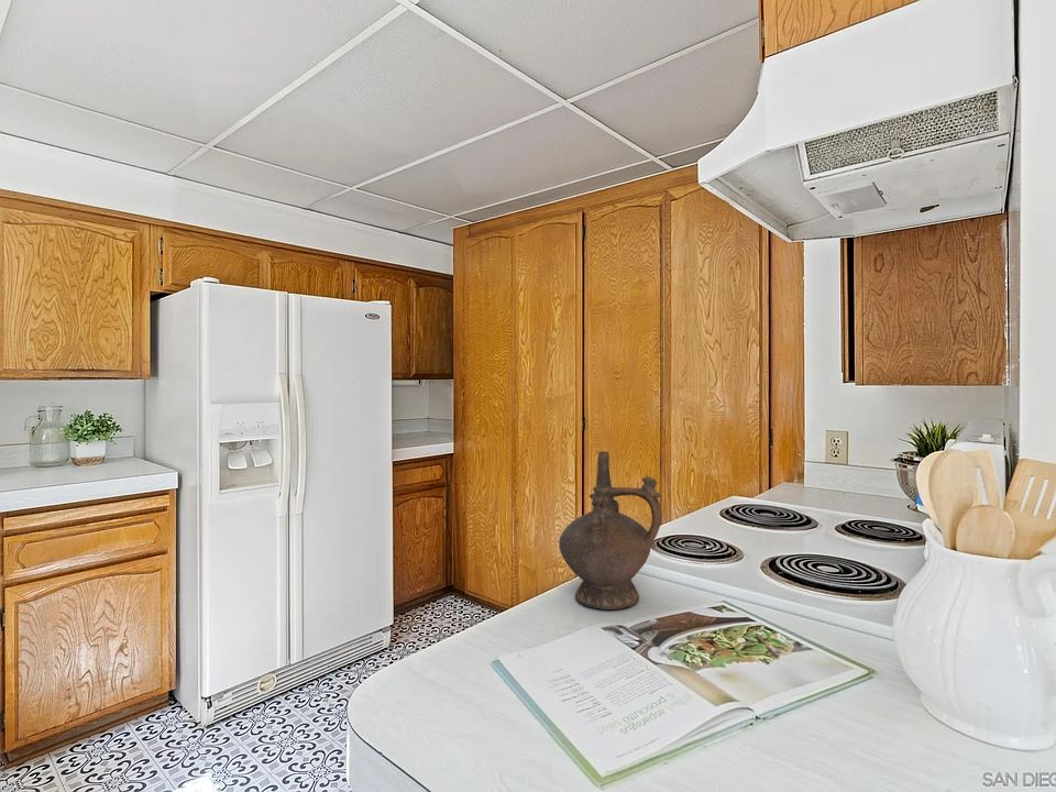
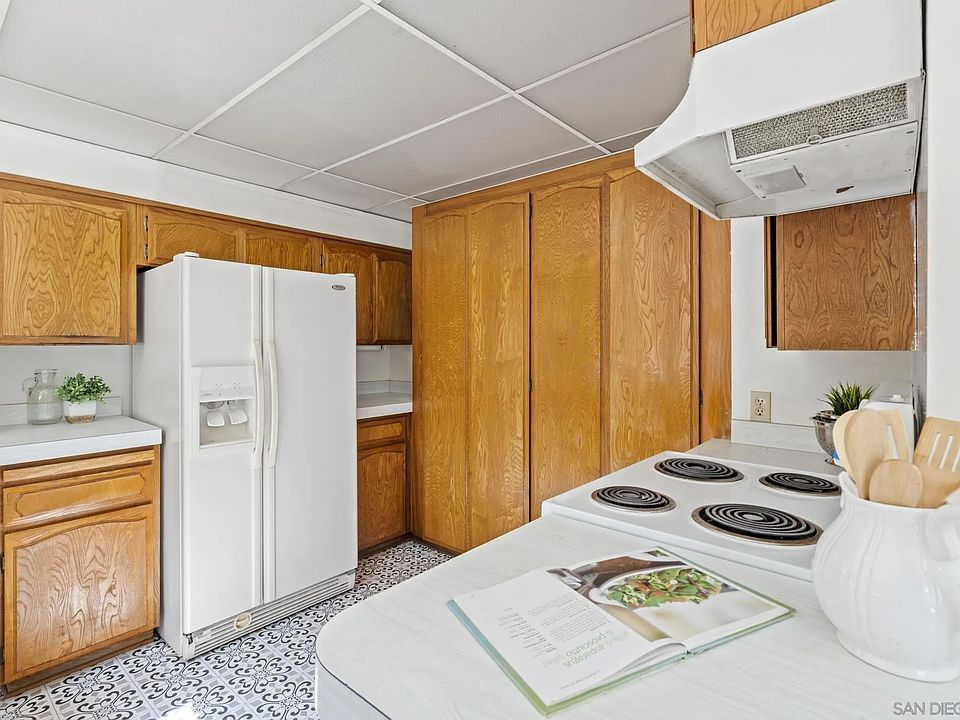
- ceremonial vessel (609, 525)
